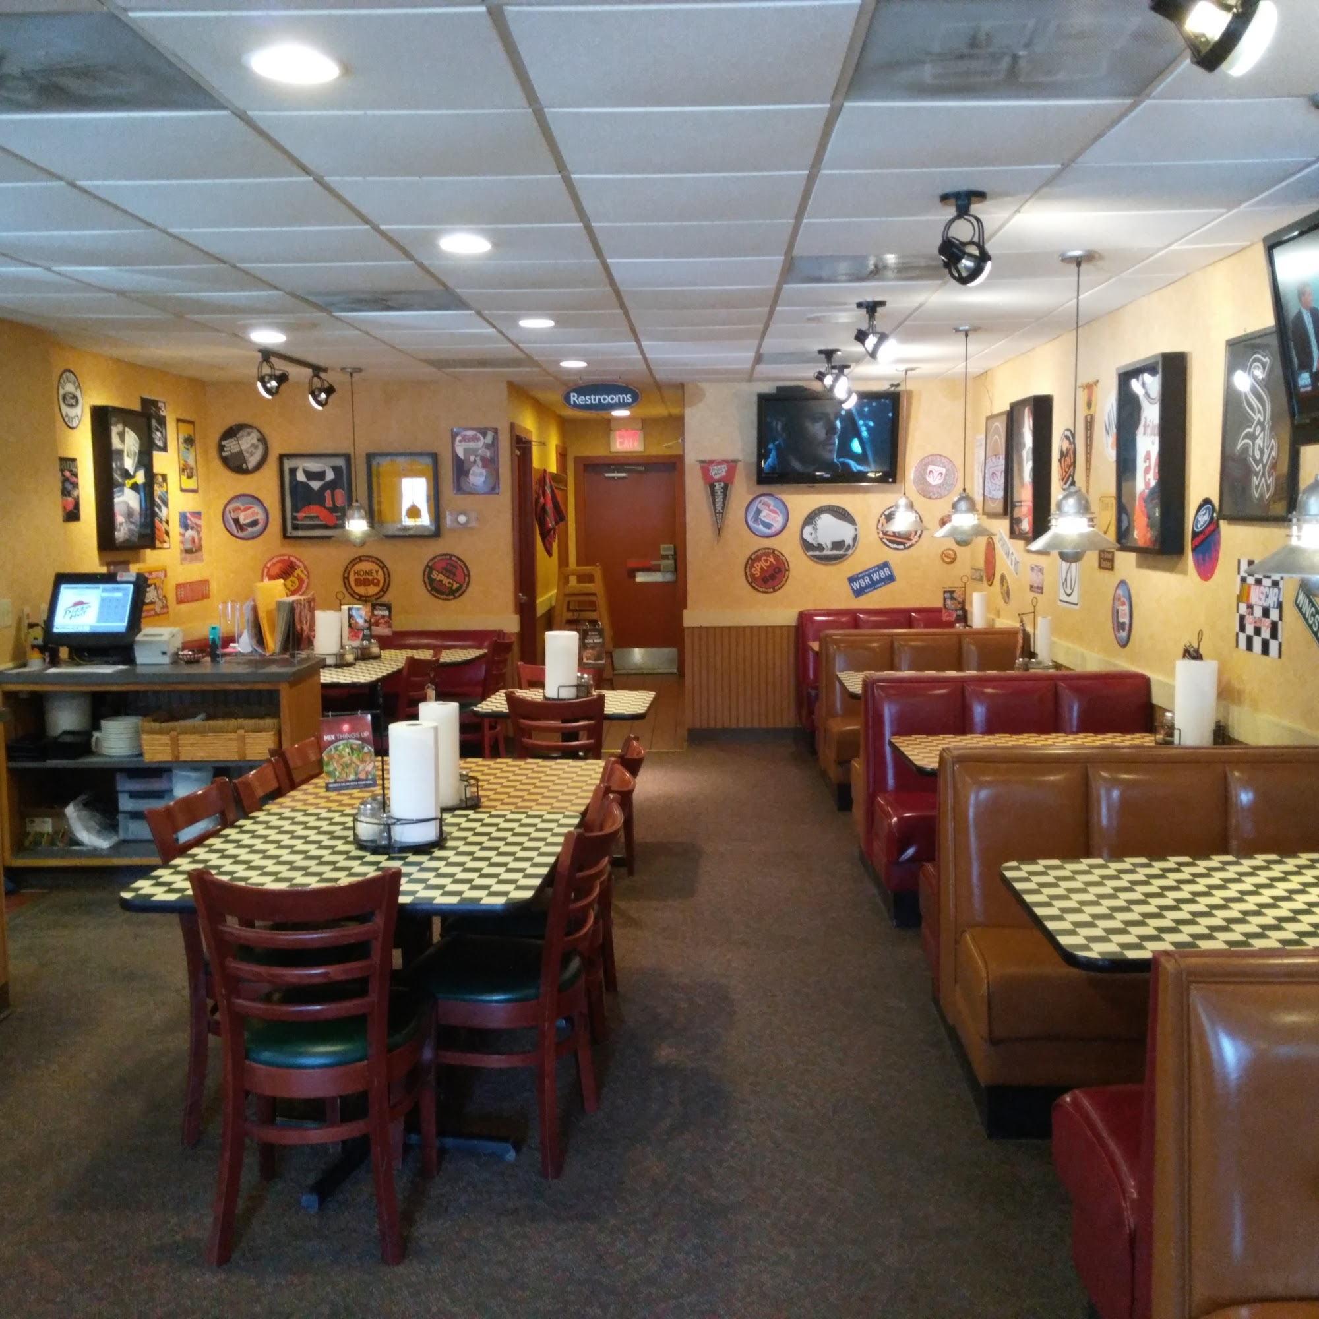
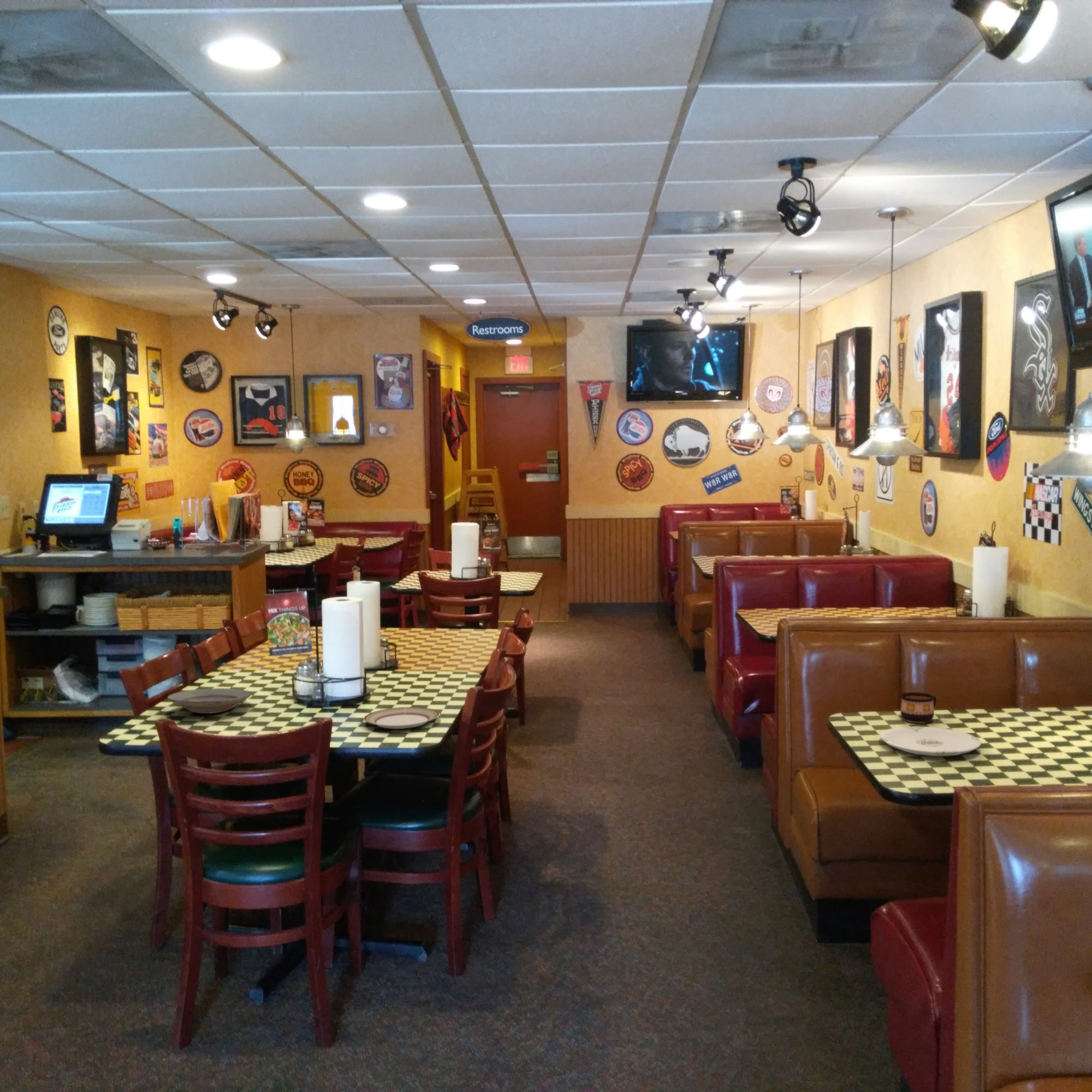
+ plate (402, 719)
+ plate (929, 742)
+ plate (211, 701)
+ cup (919, 708)
